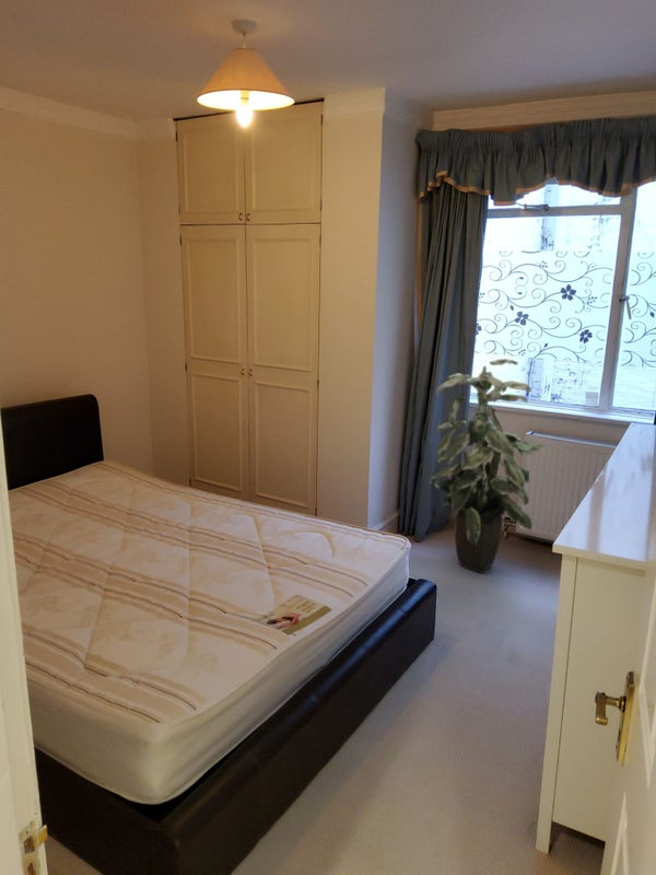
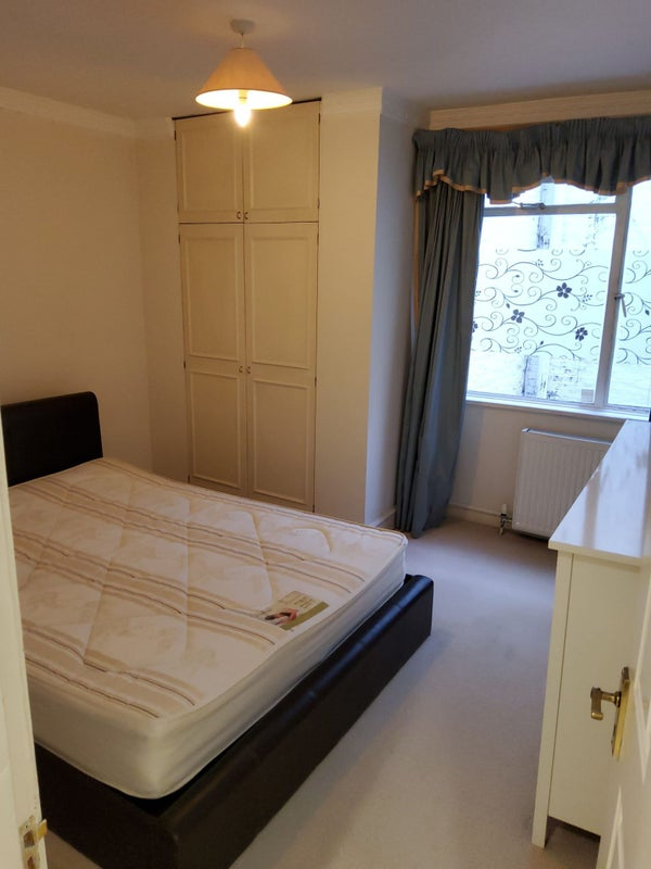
- indoor plant (485, 469)
